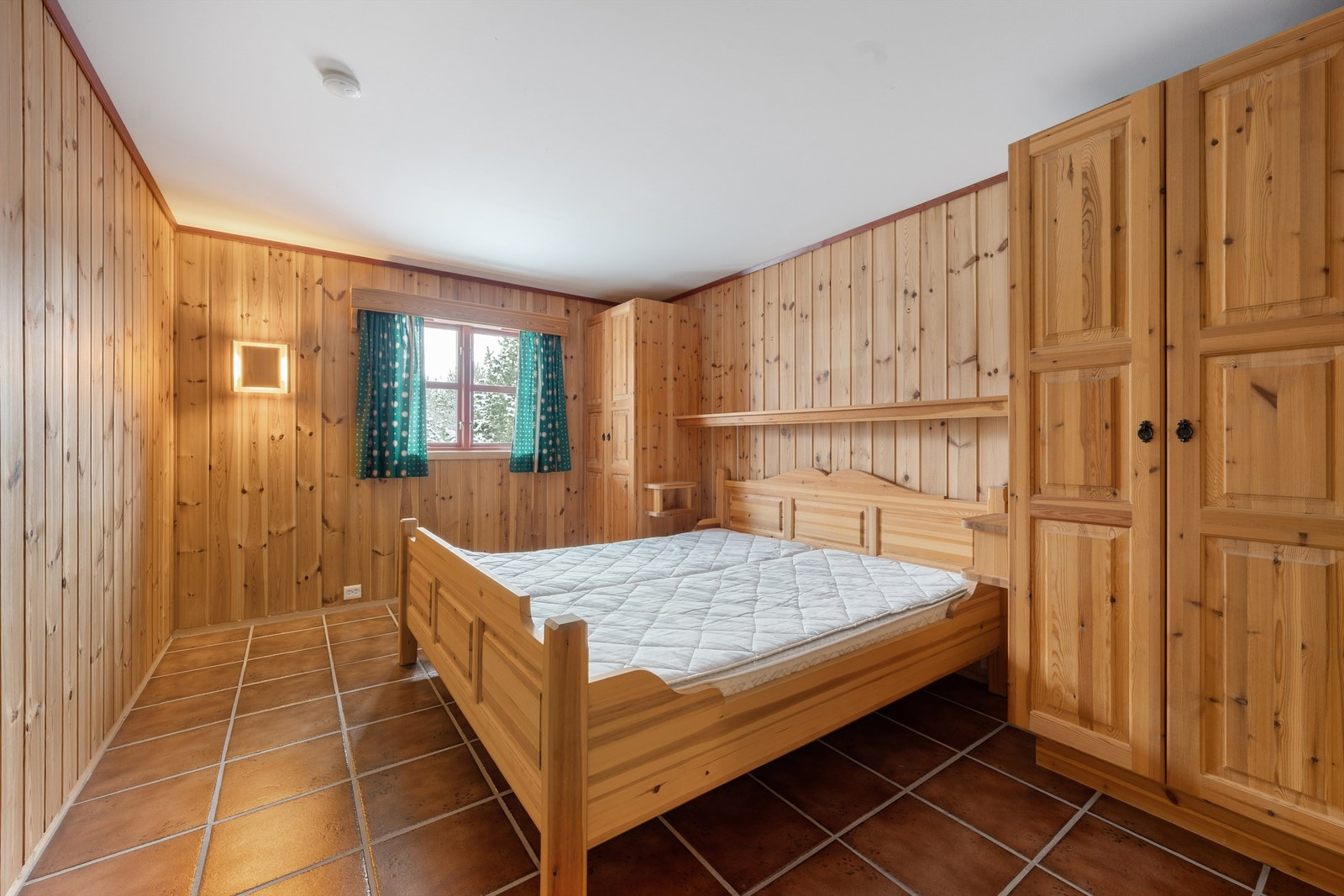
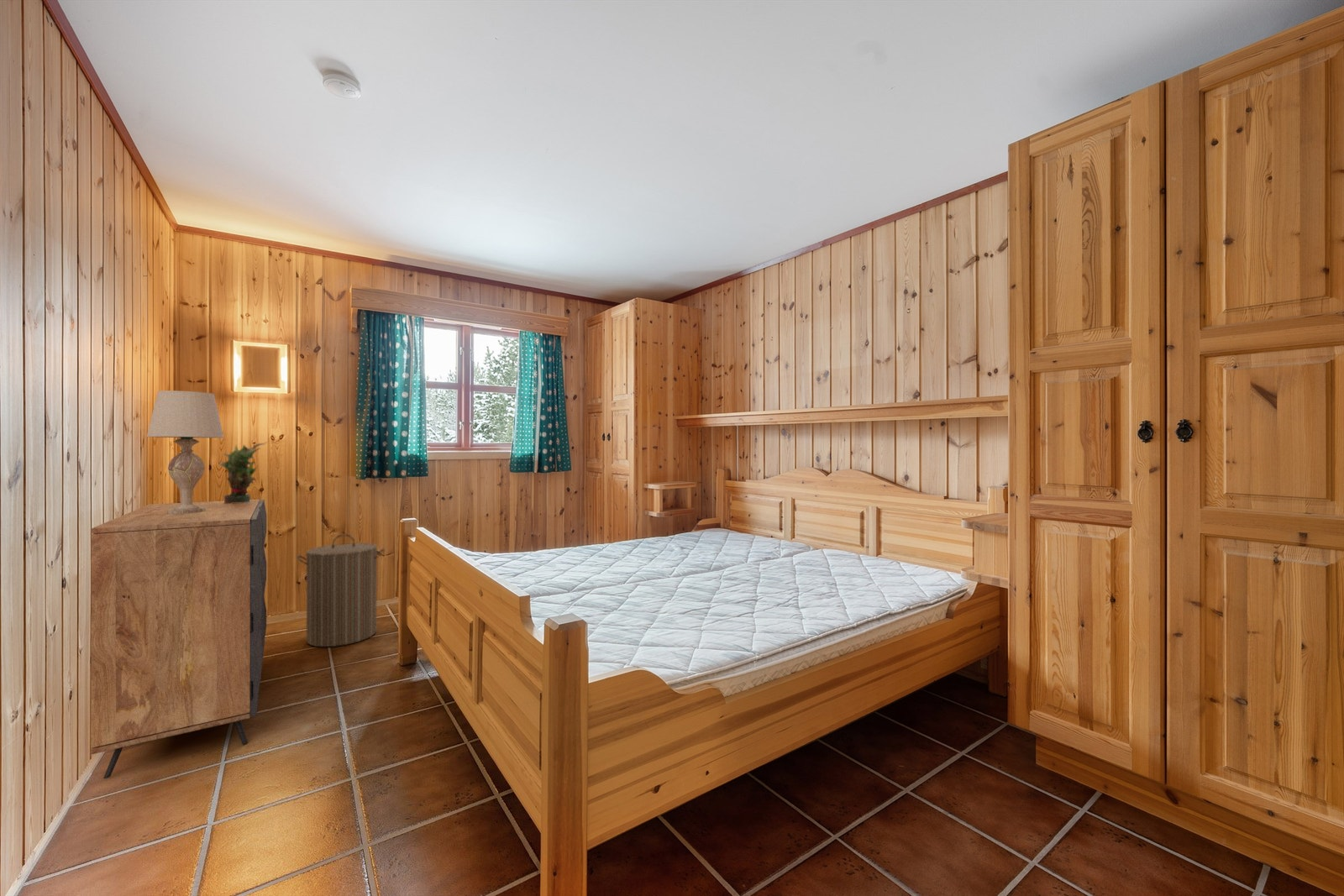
+ dresser (198, 609)
+ table lamp (186, 452)
+ laundry hamper (342, 584)
+ potted plant (244, 471)
